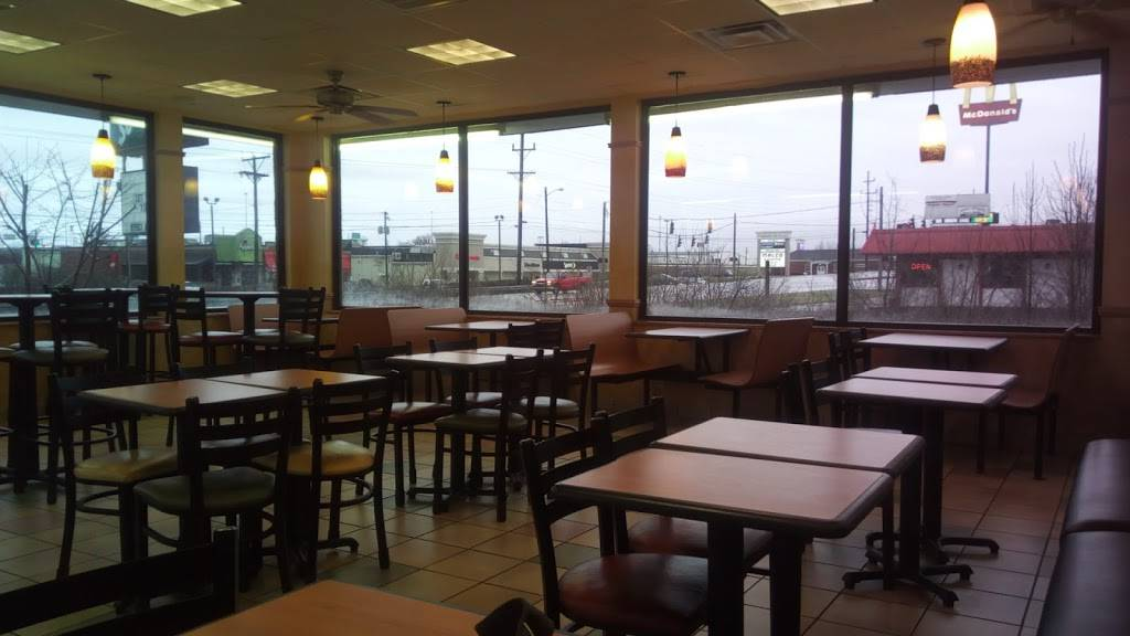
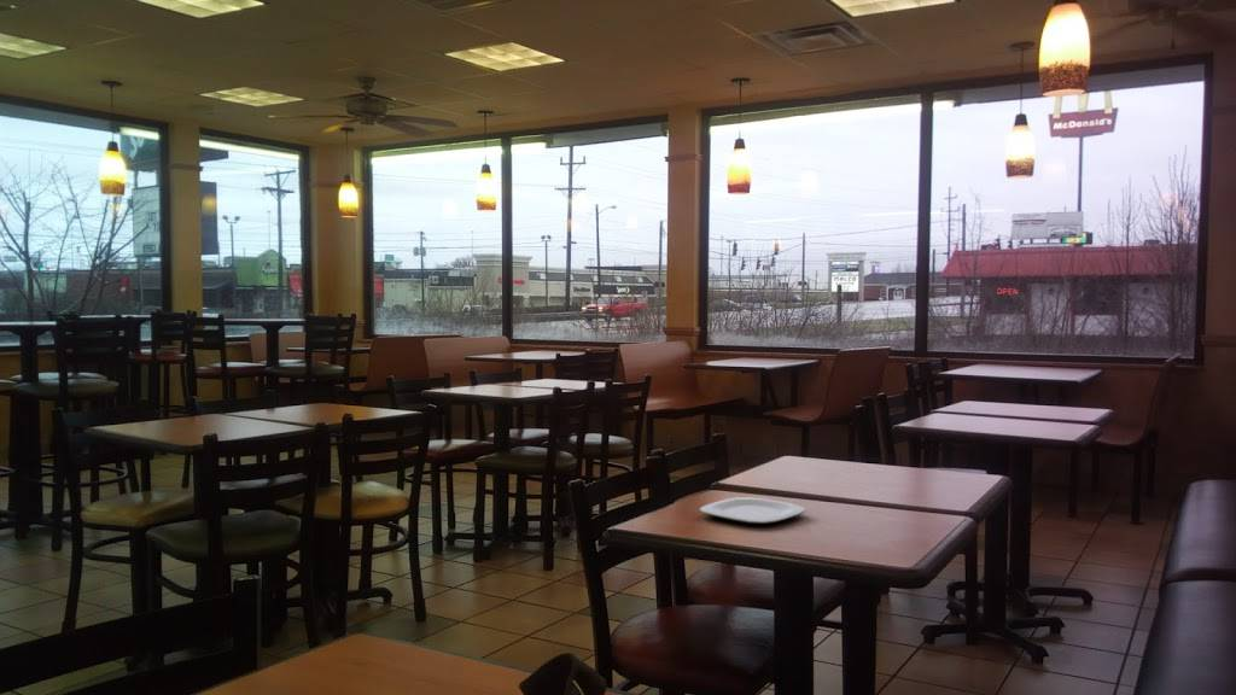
+ plate (752, 512)
